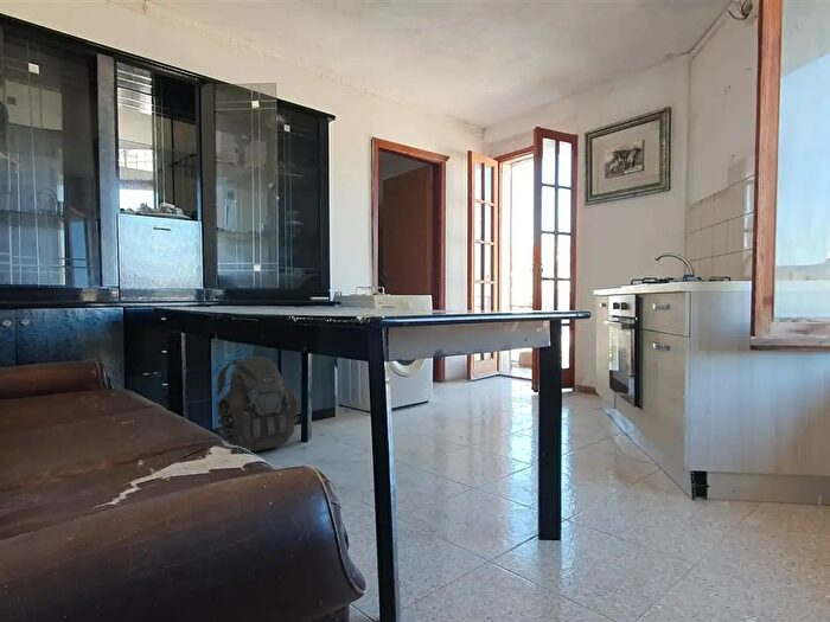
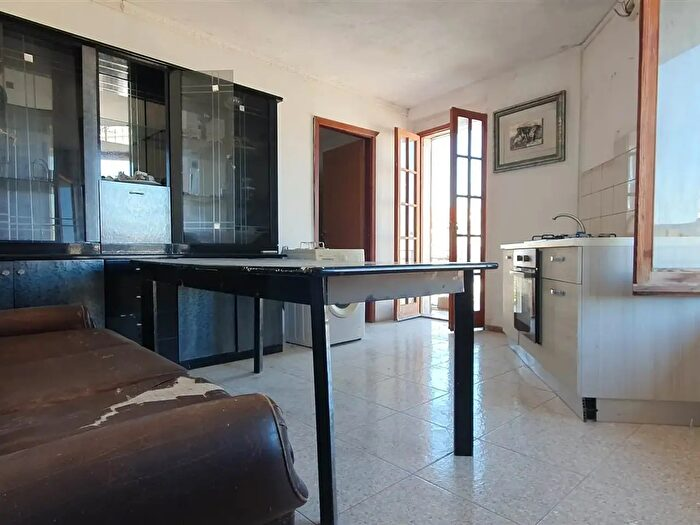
- backpack (254, 400)
